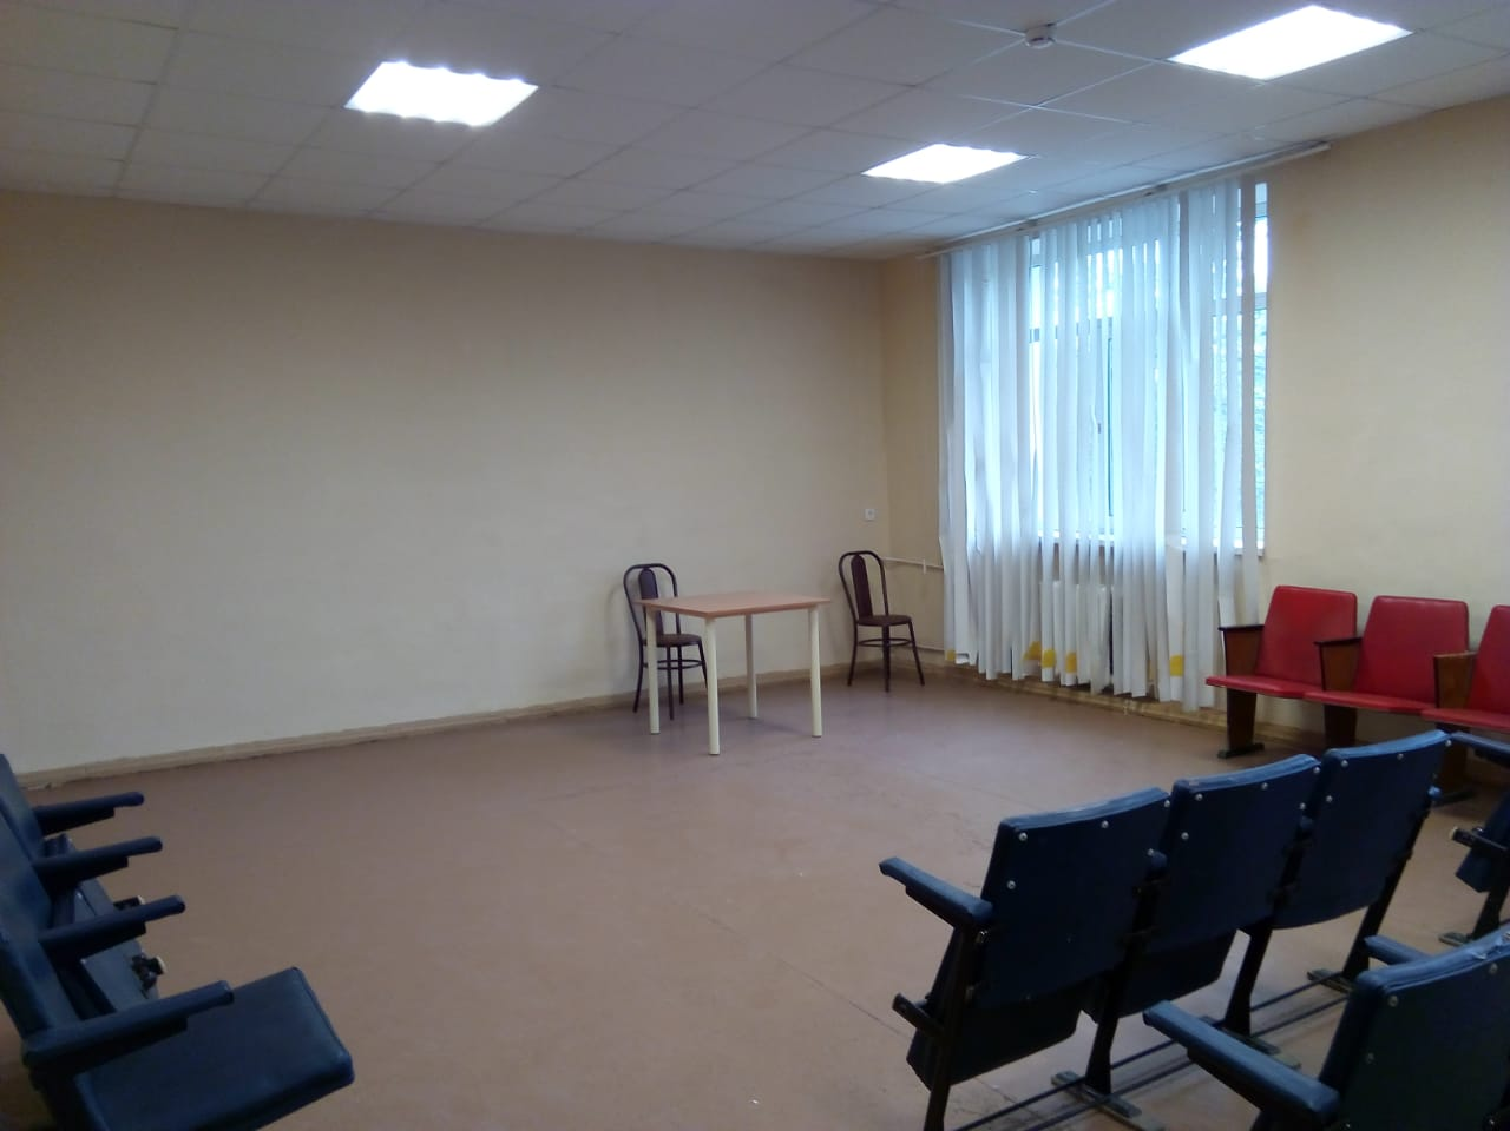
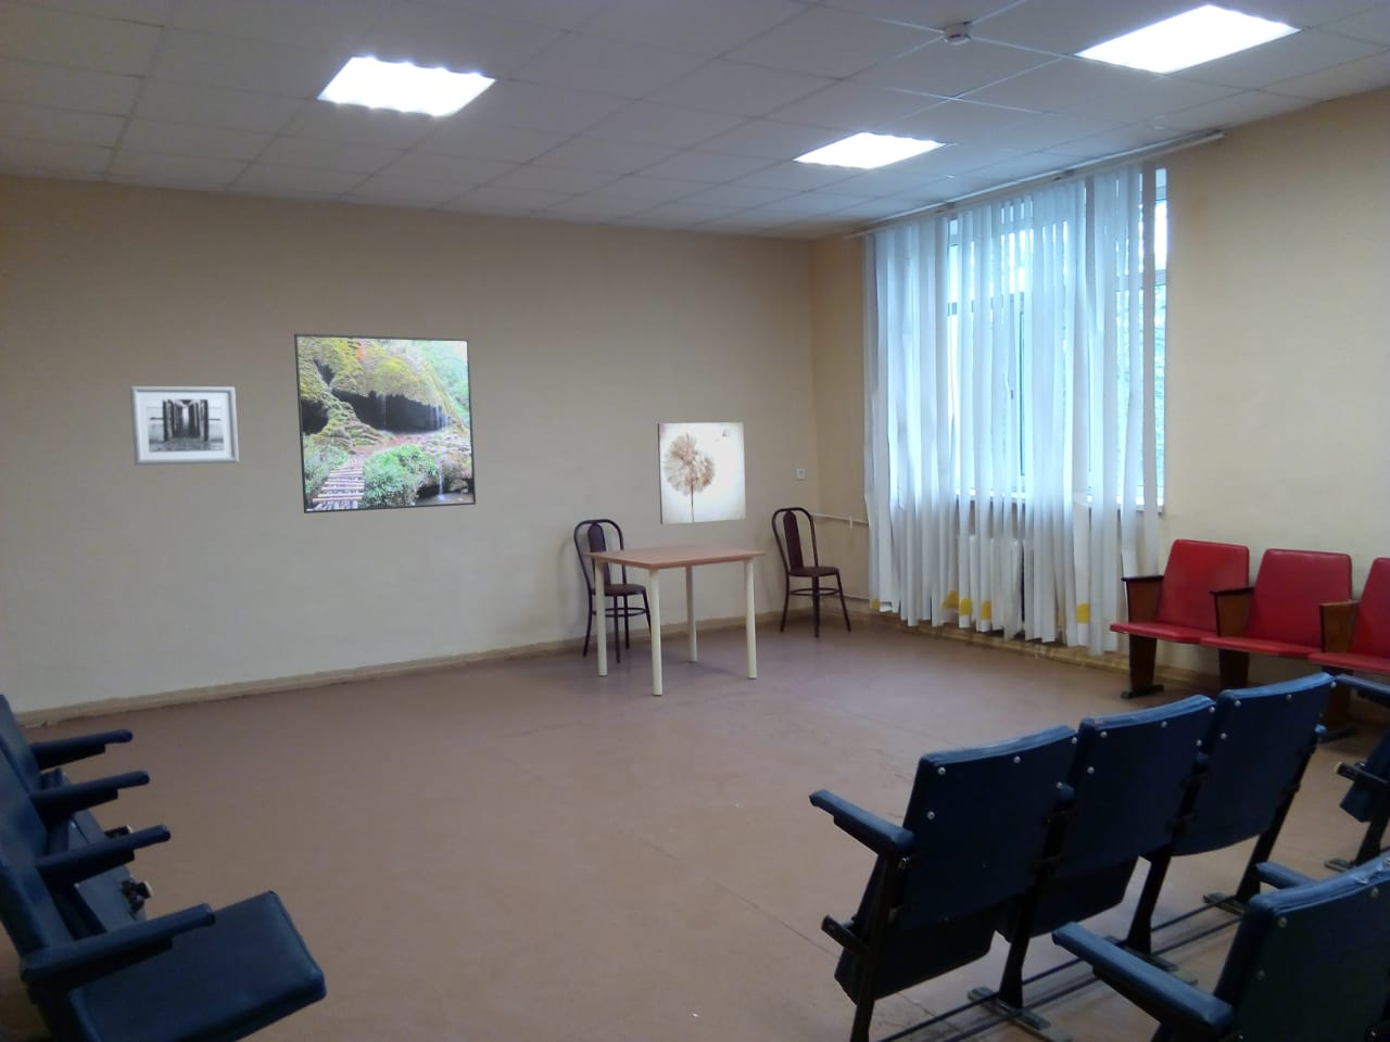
+ wall art (703, 472)
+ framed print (389, 422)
+ wall art (186, 425)
